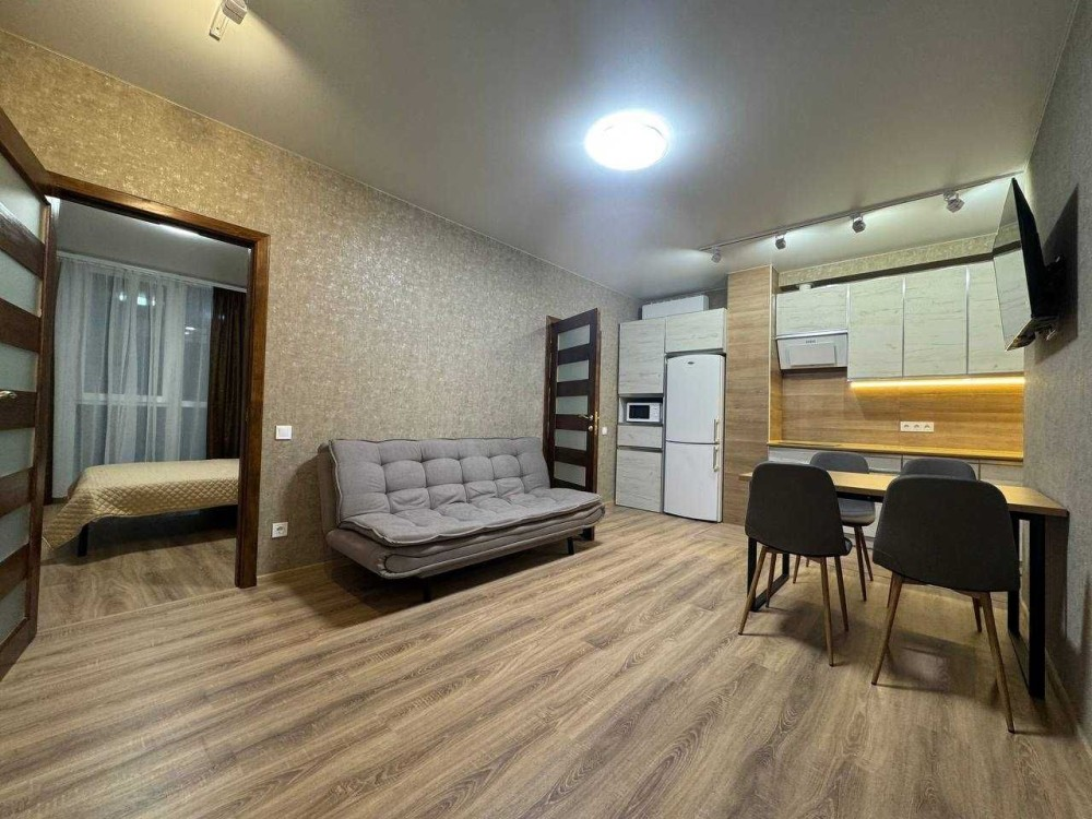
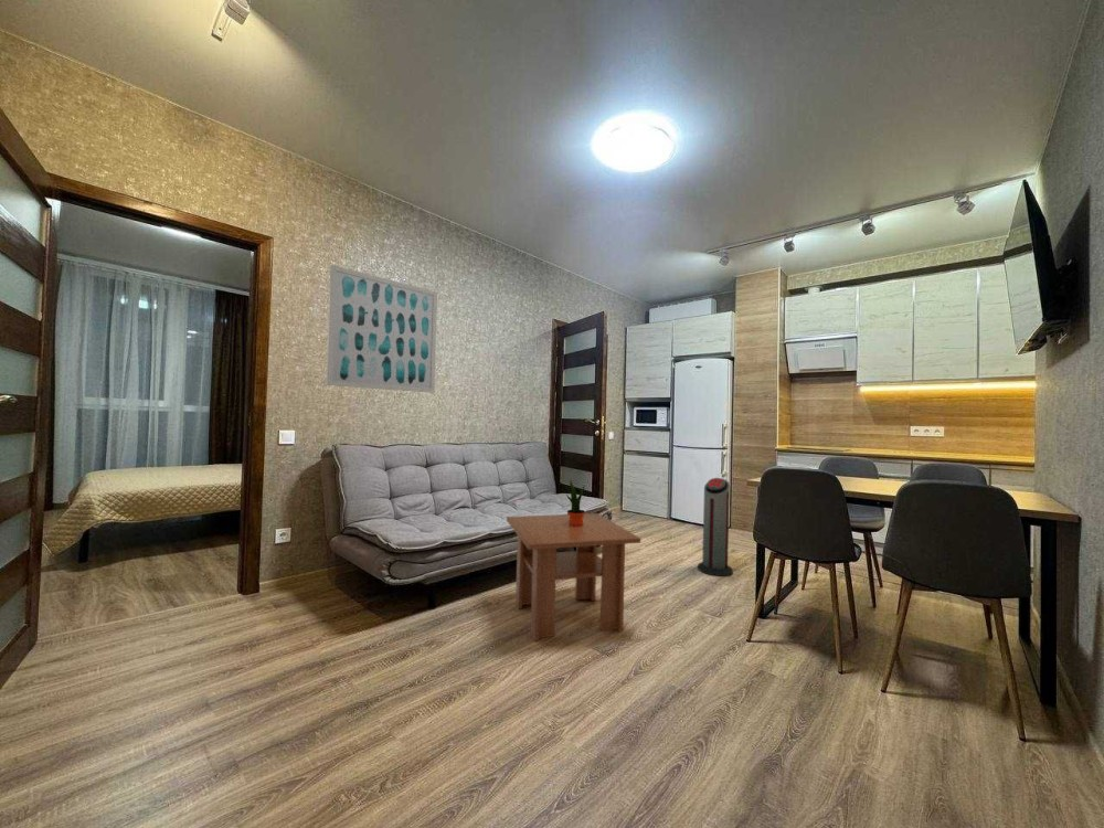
+ coffee table (566, 571)
+ air purifier (715, 523)
+ potted plant (574, 501)
+ wall art (386, 335)
